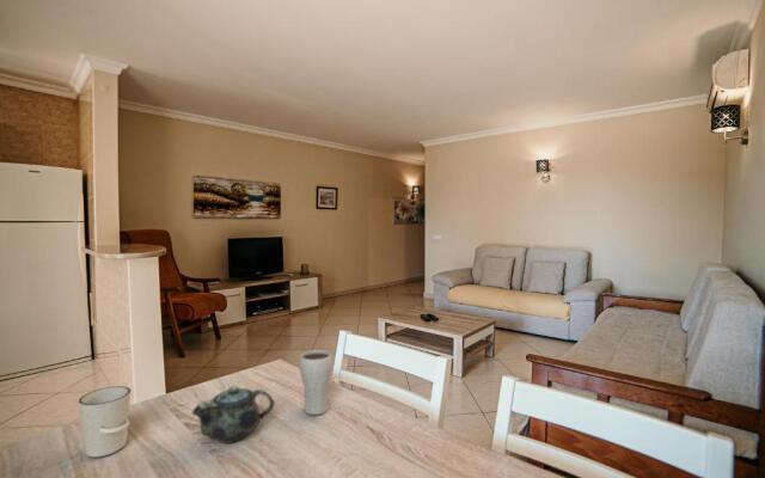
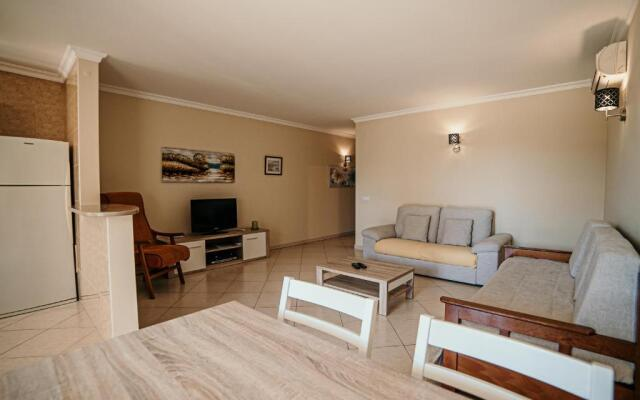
- chinaware (235, 410)
- cup (106, 422)
- drinking glass (316, 382)
